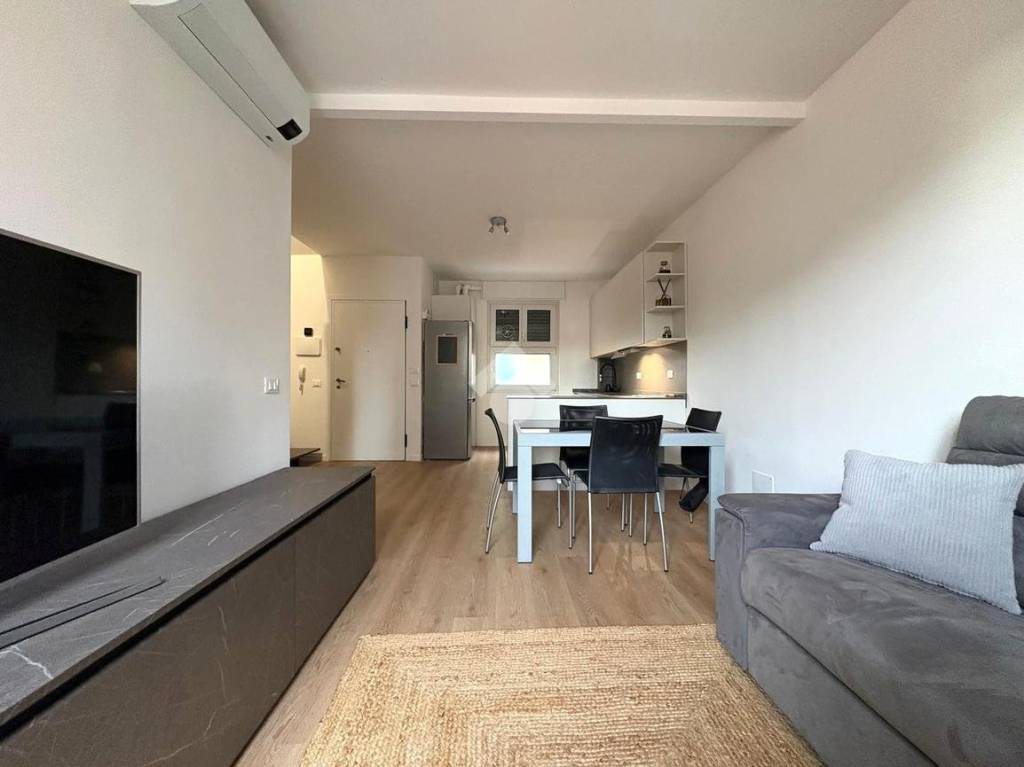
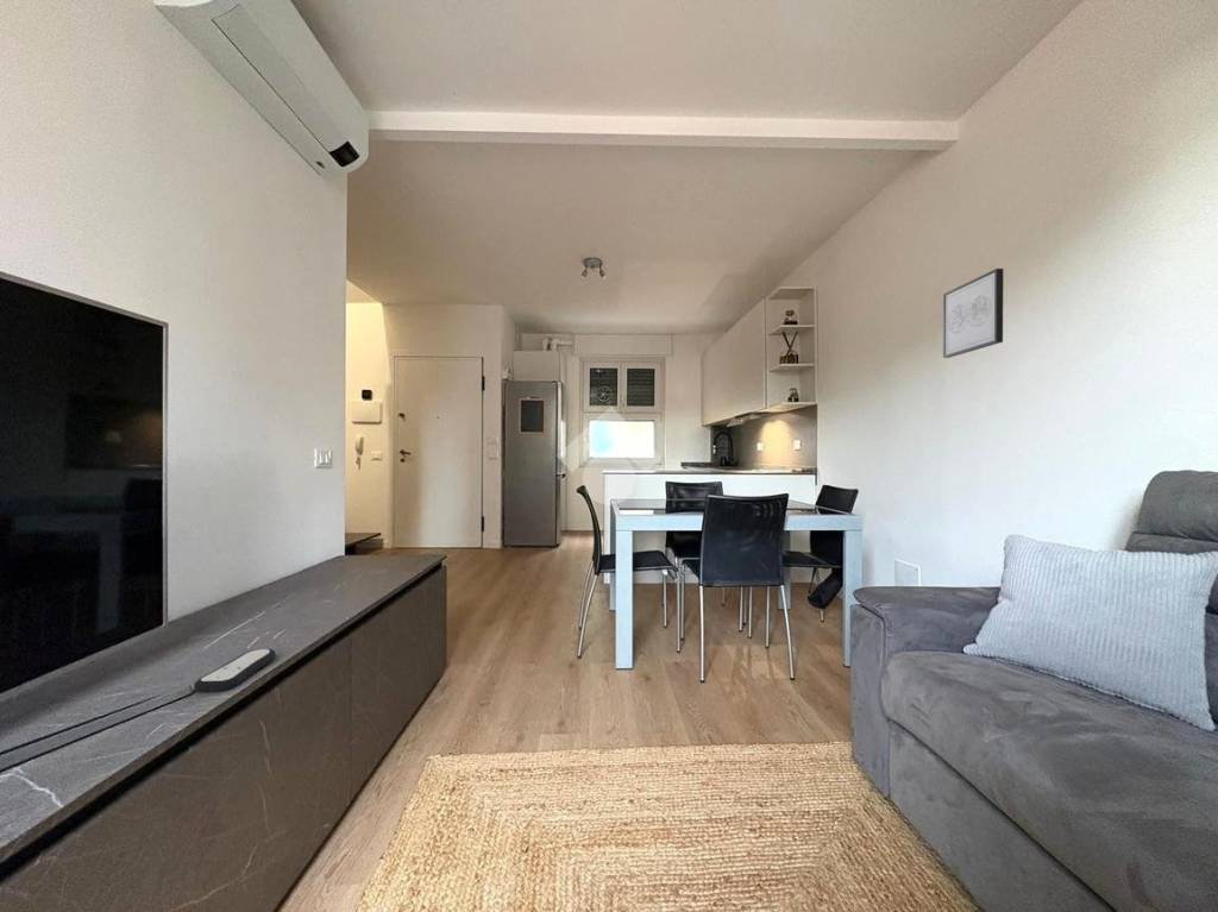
+ wall art (971, 316)
+ remote control (239, 667)
